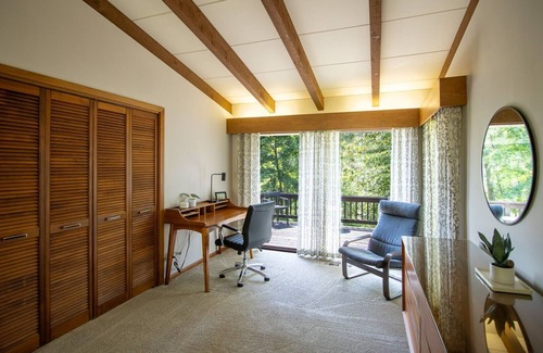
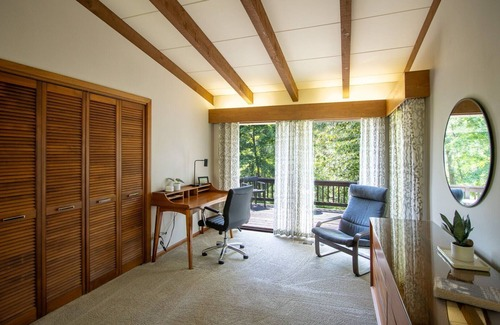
+ book (466, 292)
